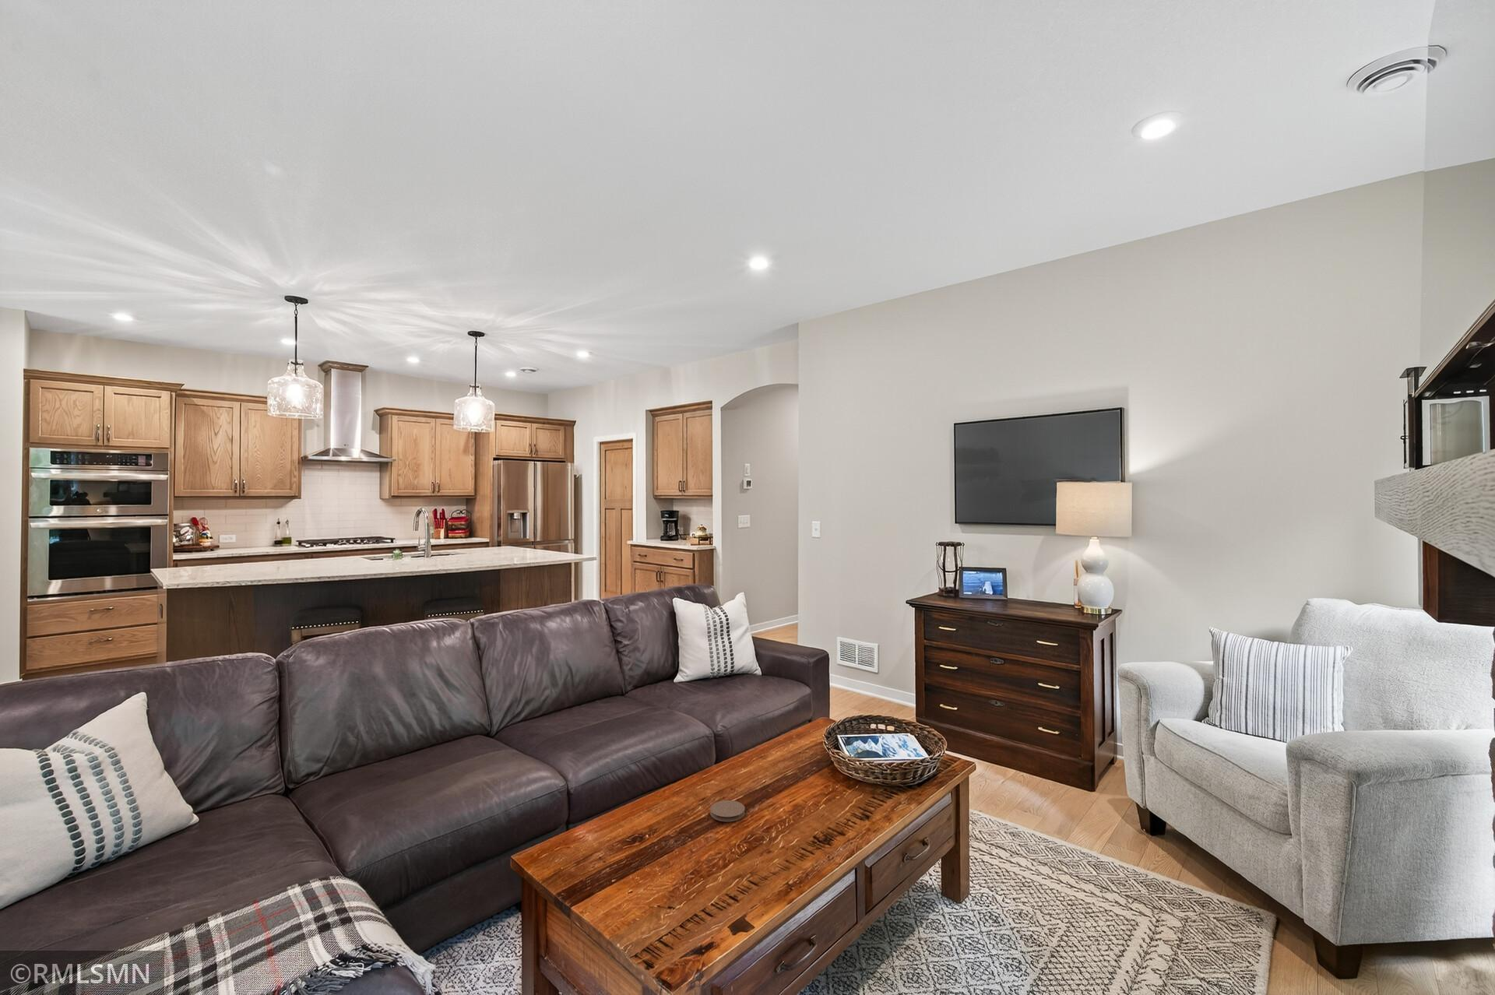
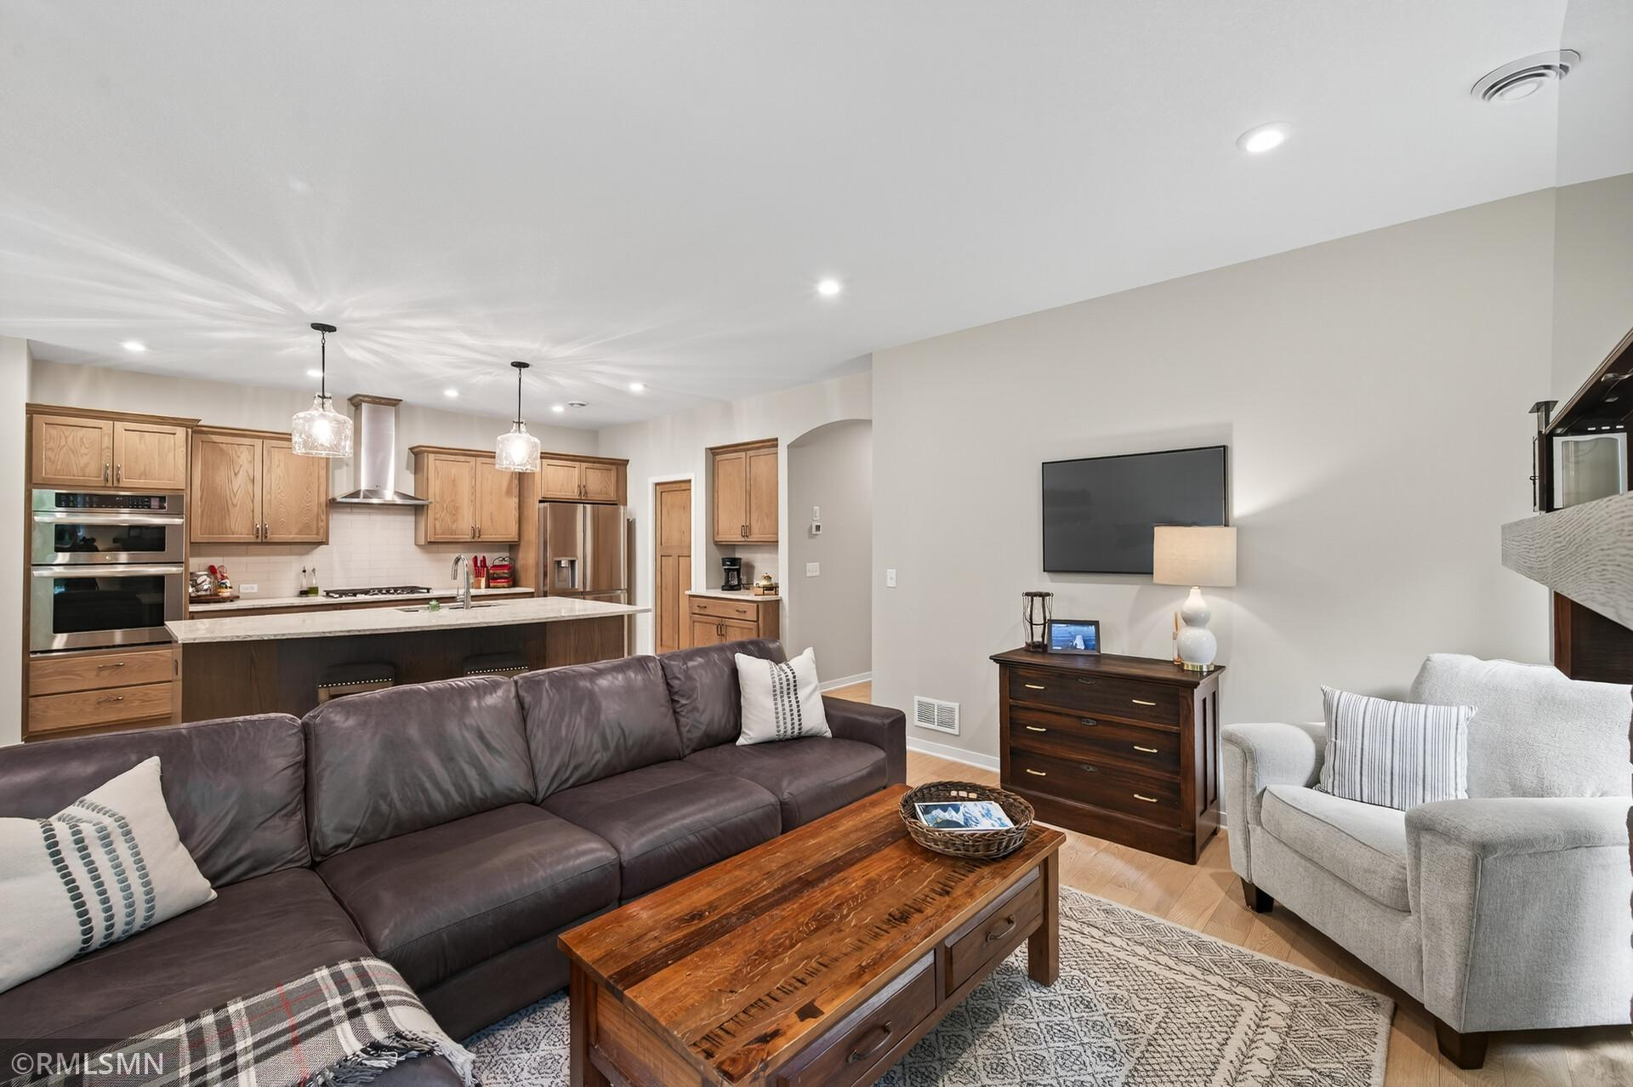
- coaster (728, 811)
